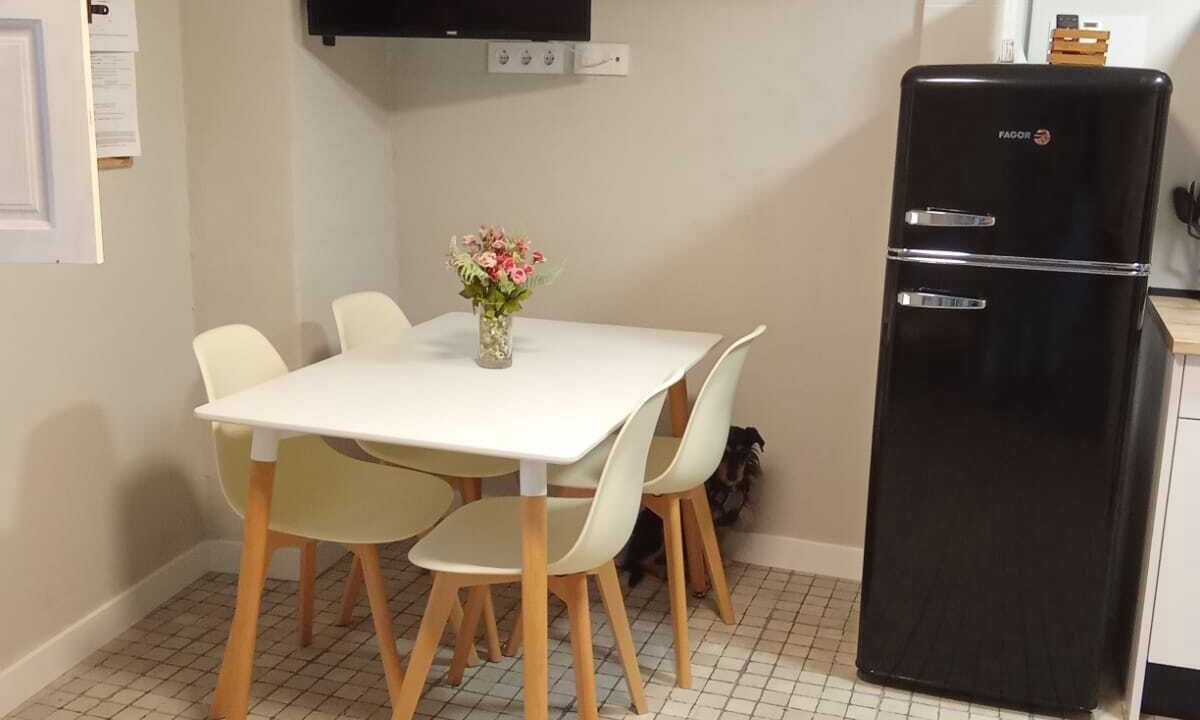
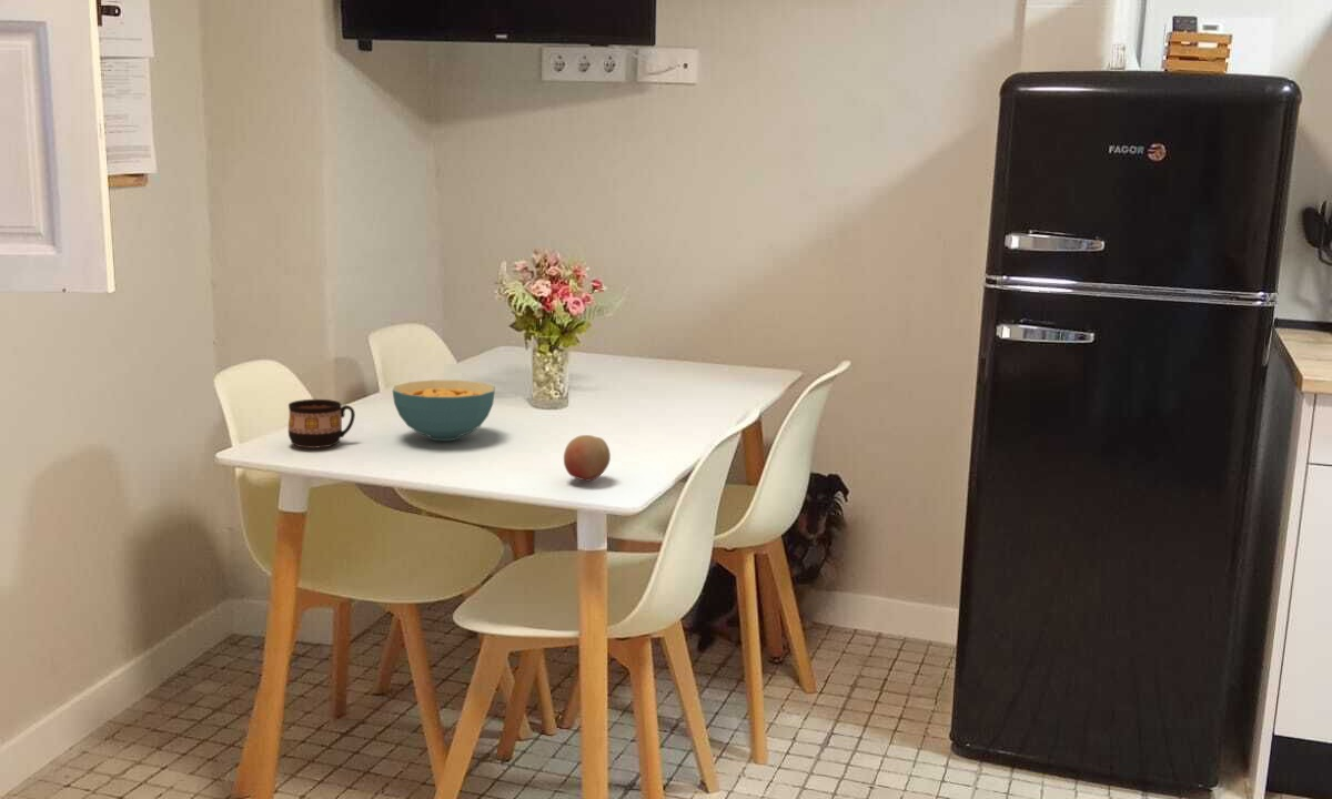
+ fruit (586, 458)
+ cereal bowl (444, 413)
+ cup (317, 424)
